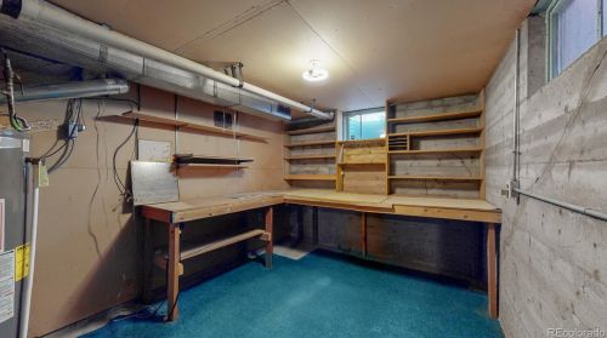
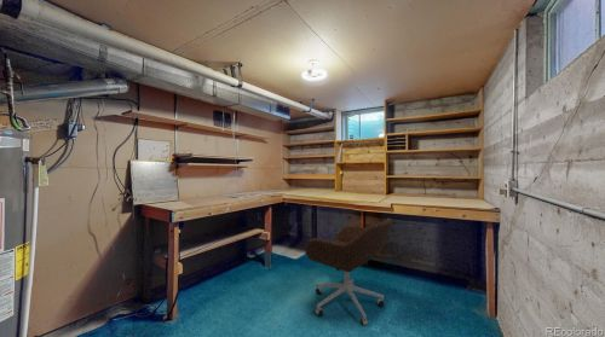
+ office chair (346, 260)
